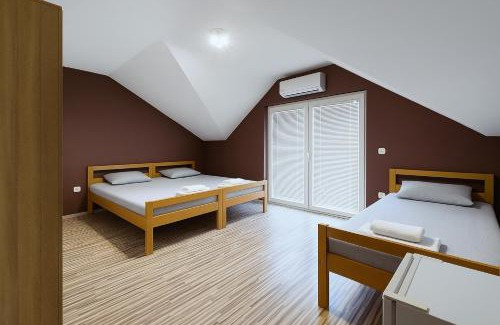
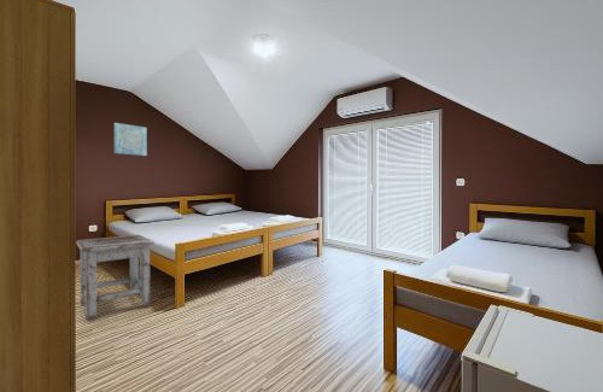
+ wall art (130, 140)
+ stool (115, 280)
